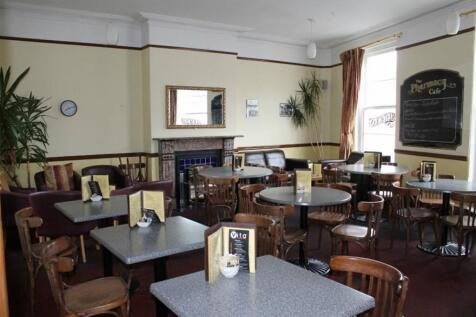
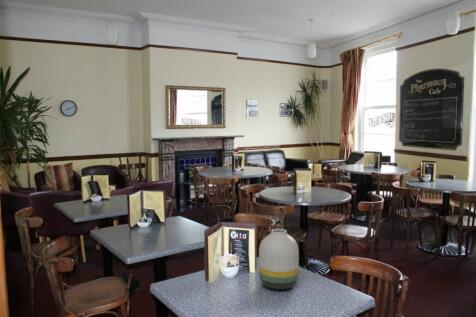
+ vase (278, 257)
